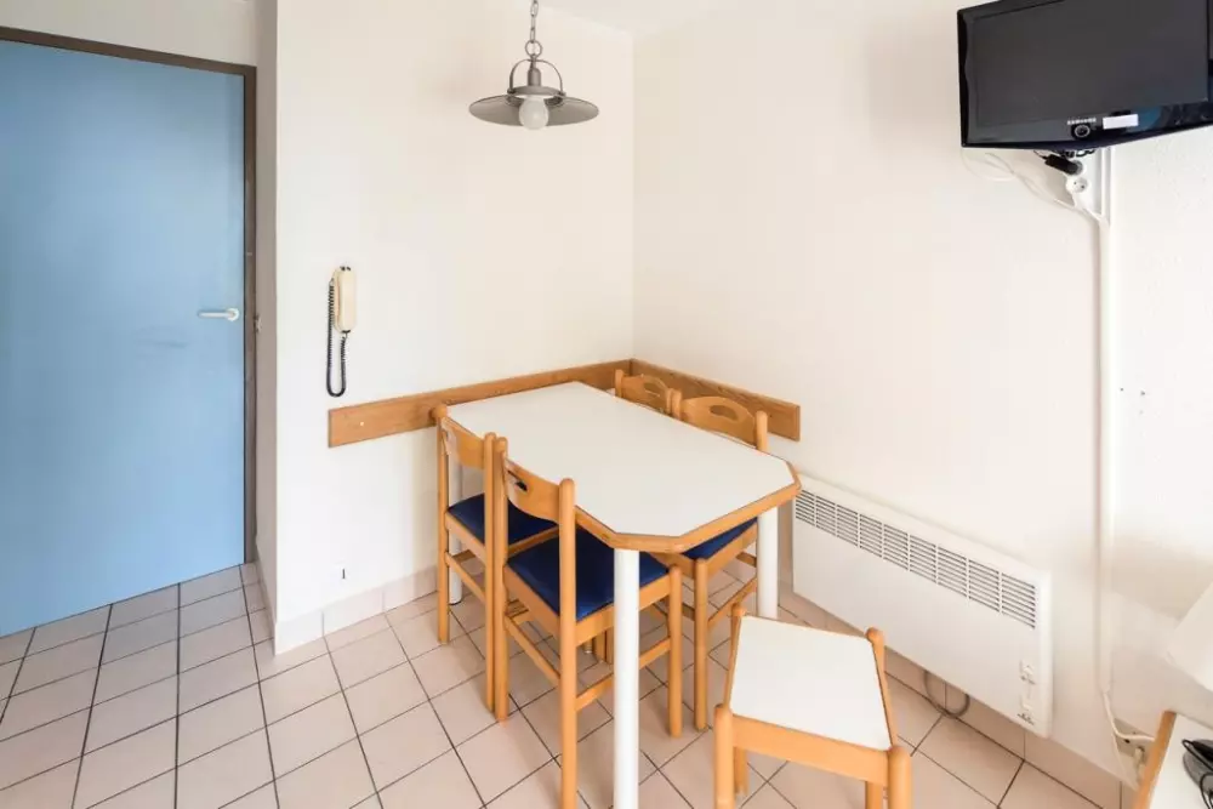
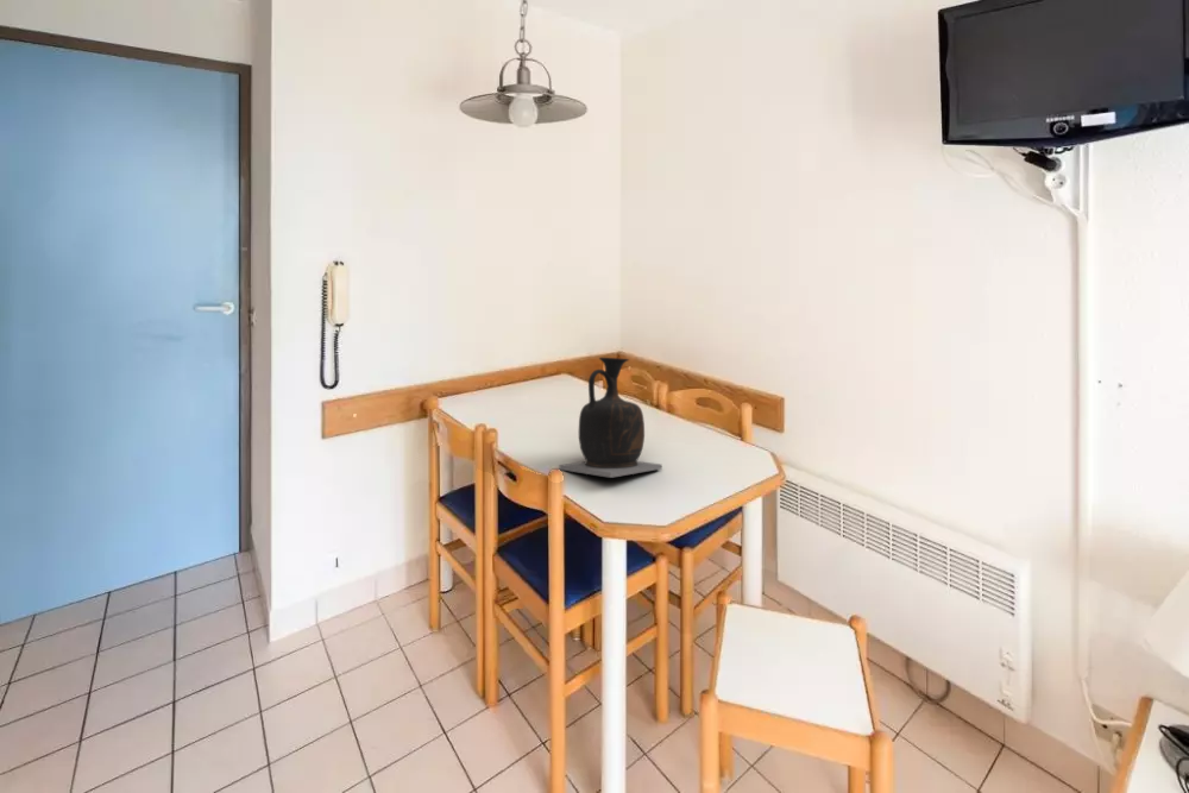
+ vase (610, 413)
